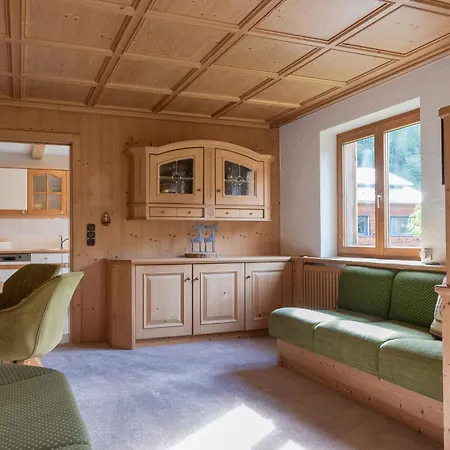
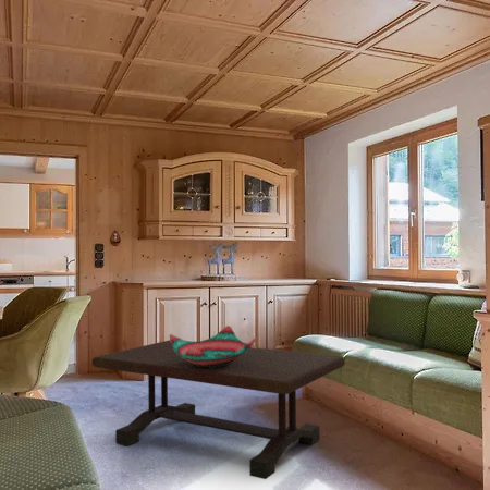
+ decorative bowl (212, 350)
+ coffee table (218, 384)
